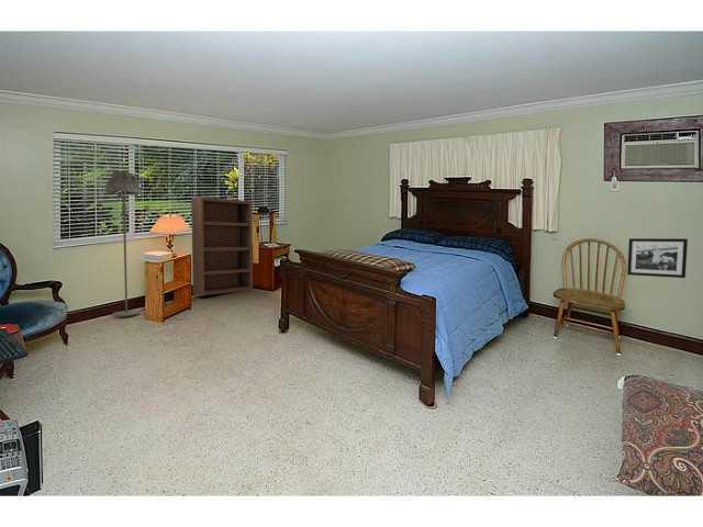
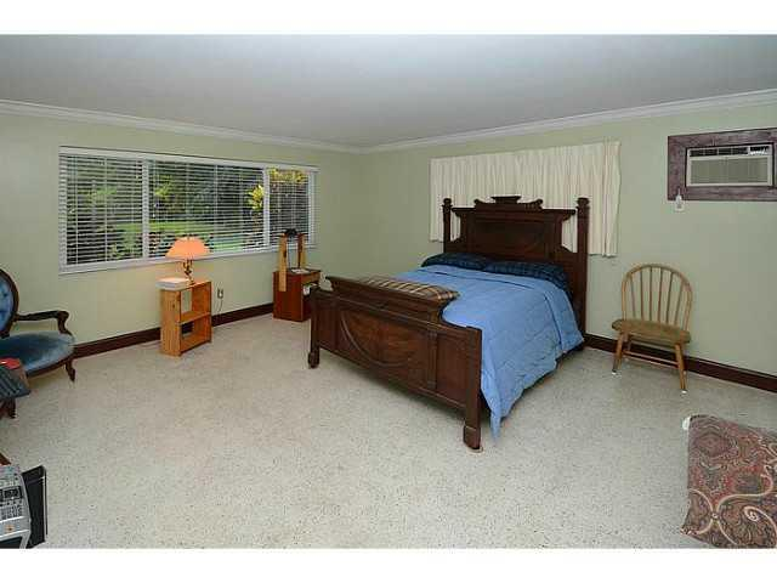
- picture frame (656, 257)
- floor lamp (124, 244)
- bookcase (223, 246)
